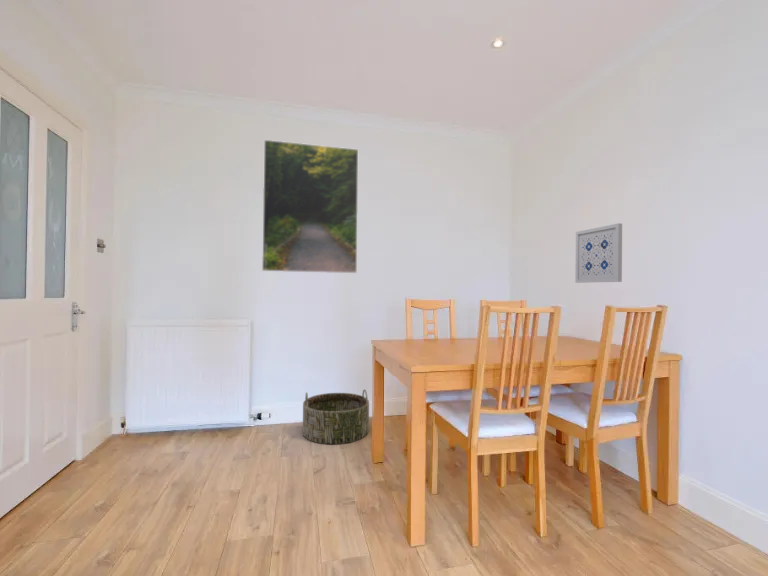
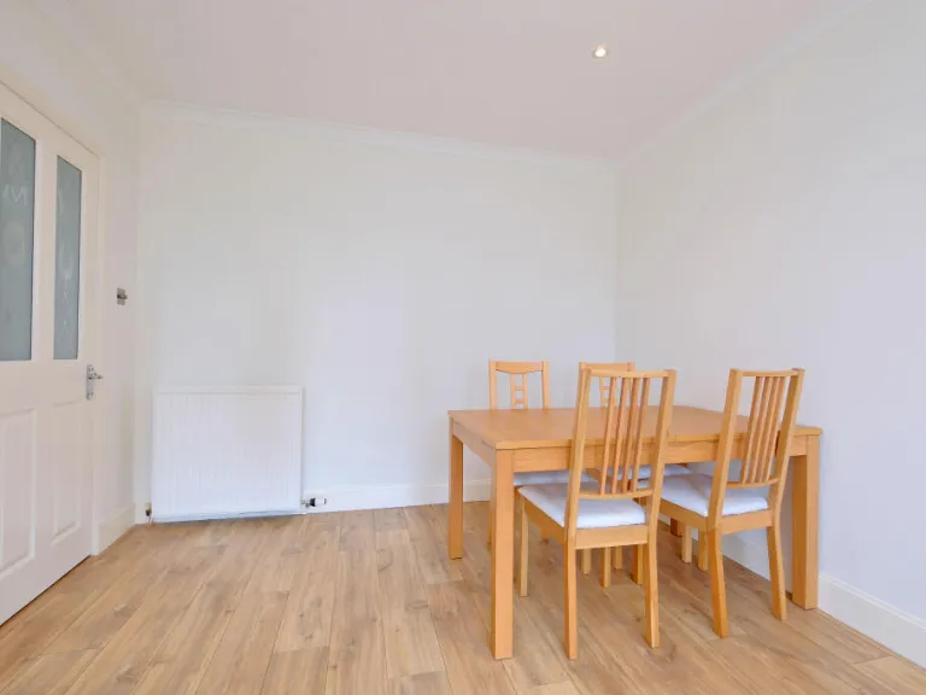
- wall art (597, 255)
- basket (336, 411)
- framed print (311, 208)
